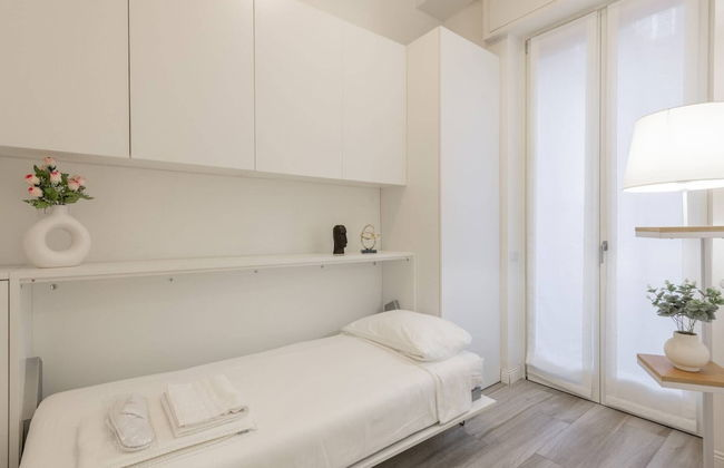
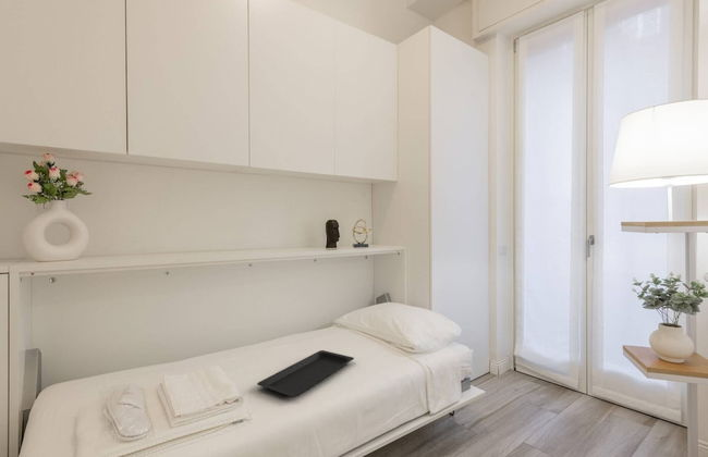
+ serving tray (309, 372)
